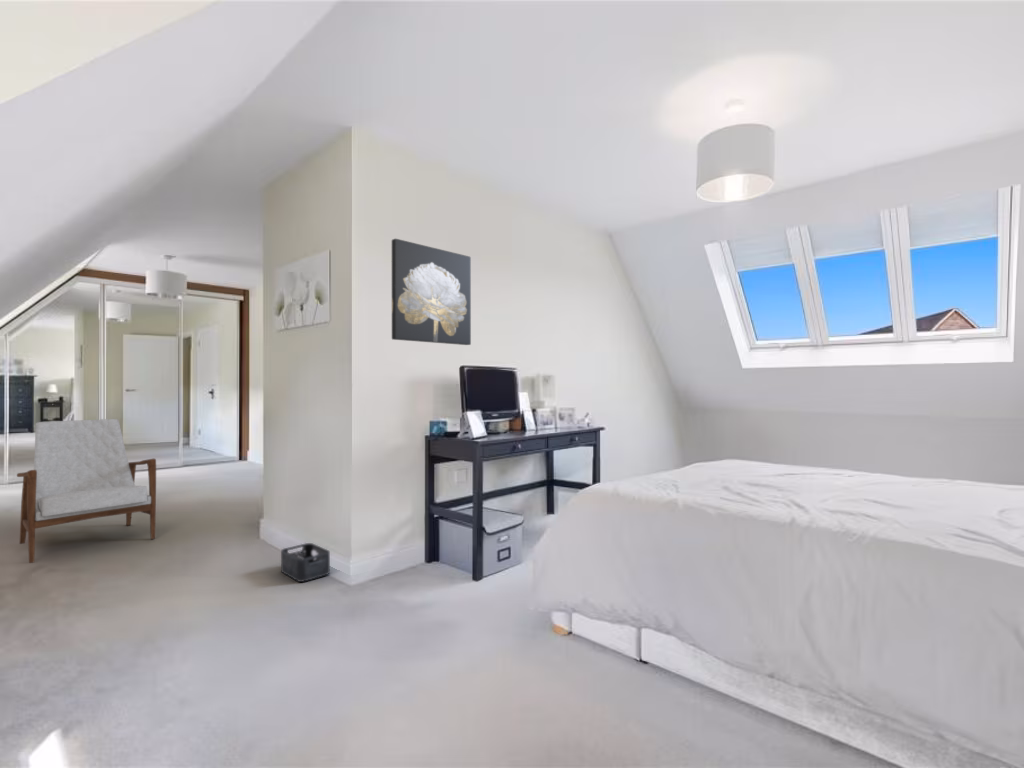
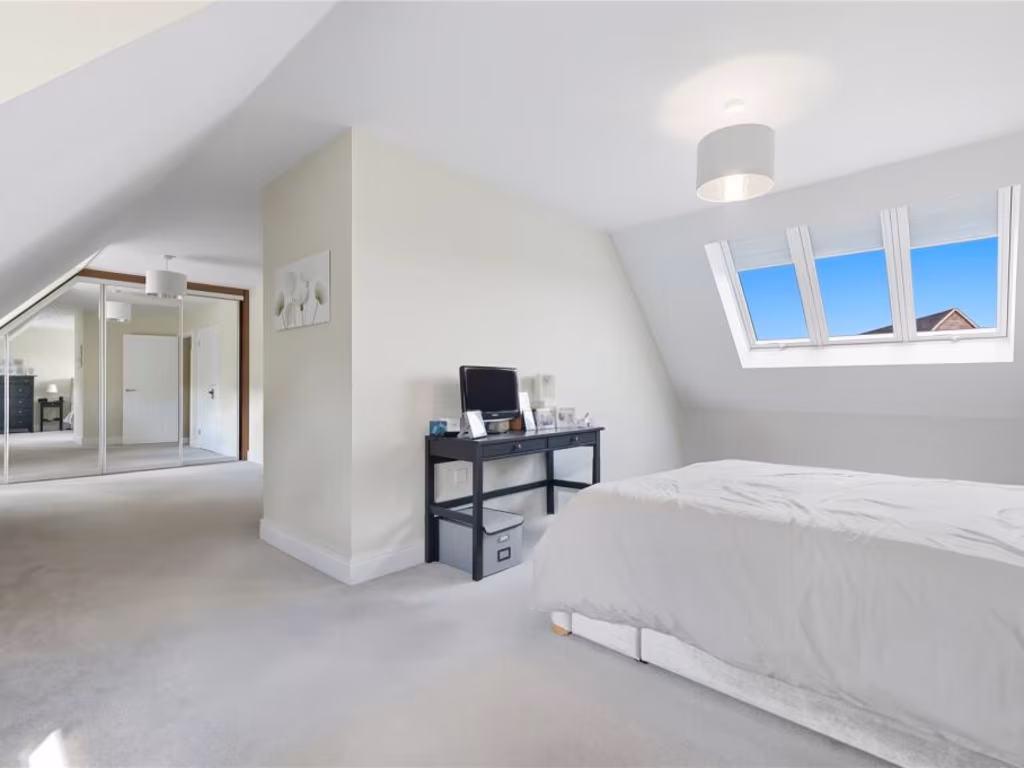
- wall art (433, 295)
- armchair (87, 481)
- storage bin (305, 561)
